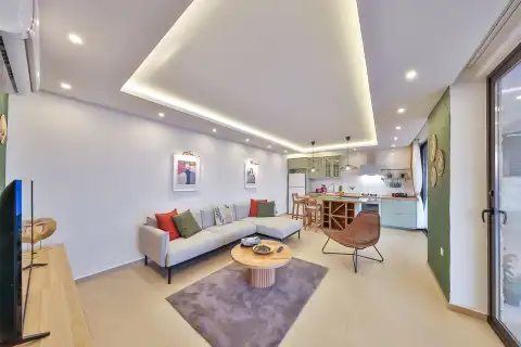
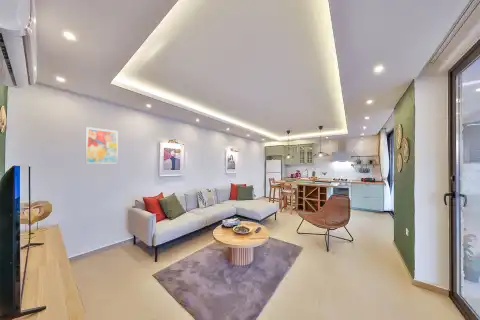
+ wall art (102, 146)
